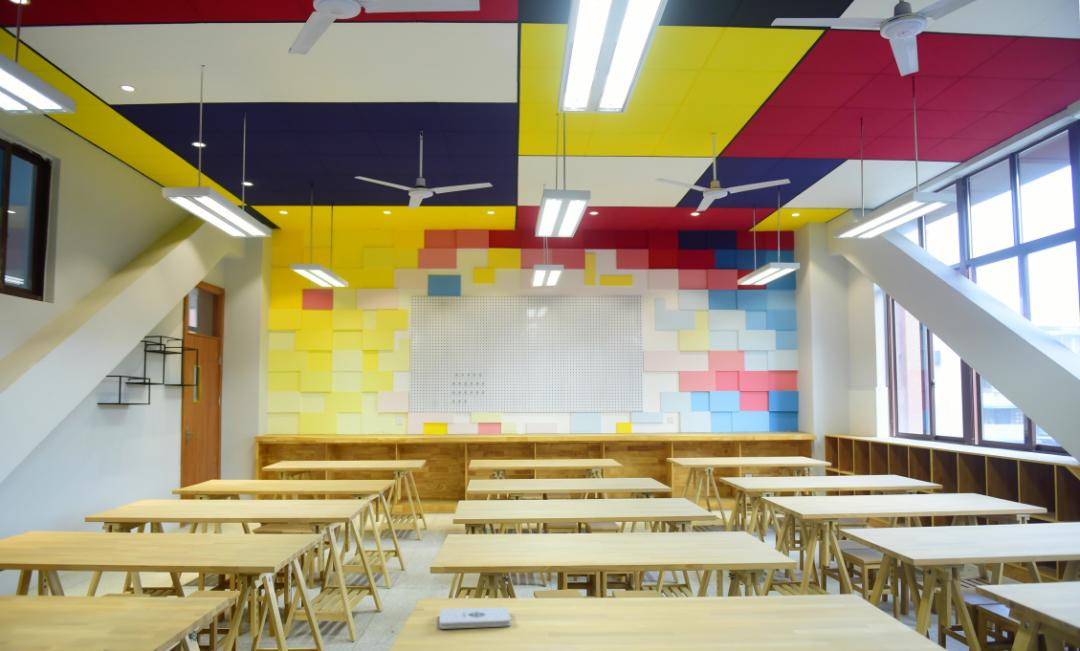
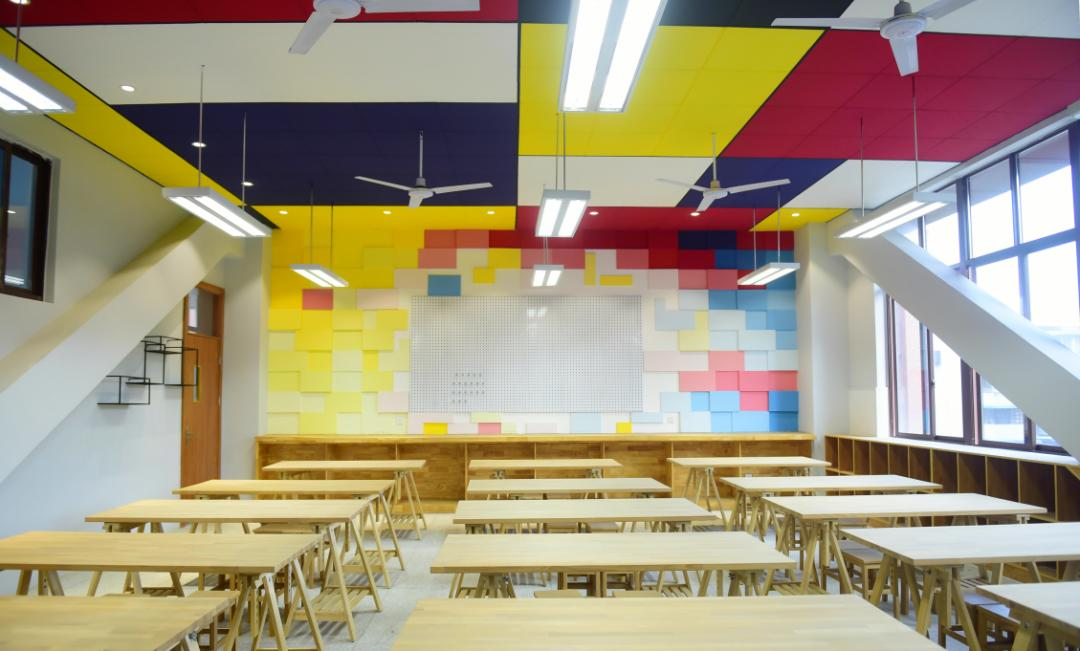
- notepad (474, 617)
